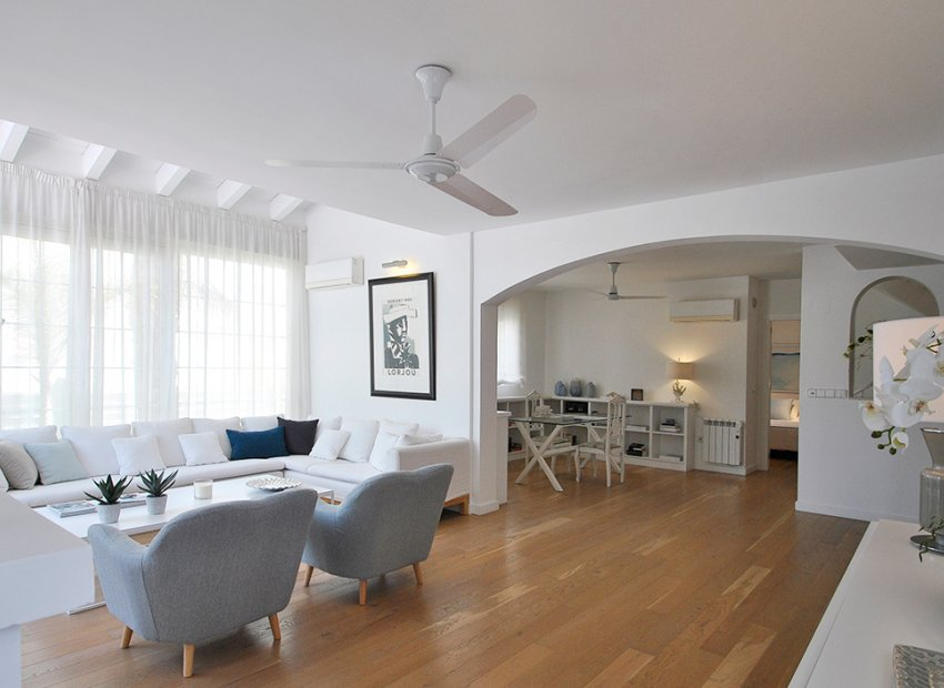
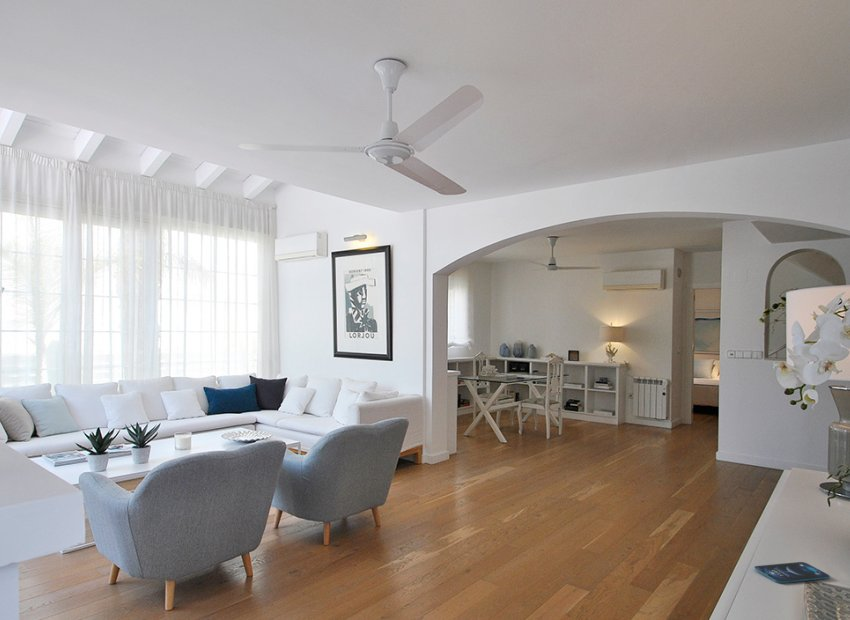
+ smartphone (791, 572)
